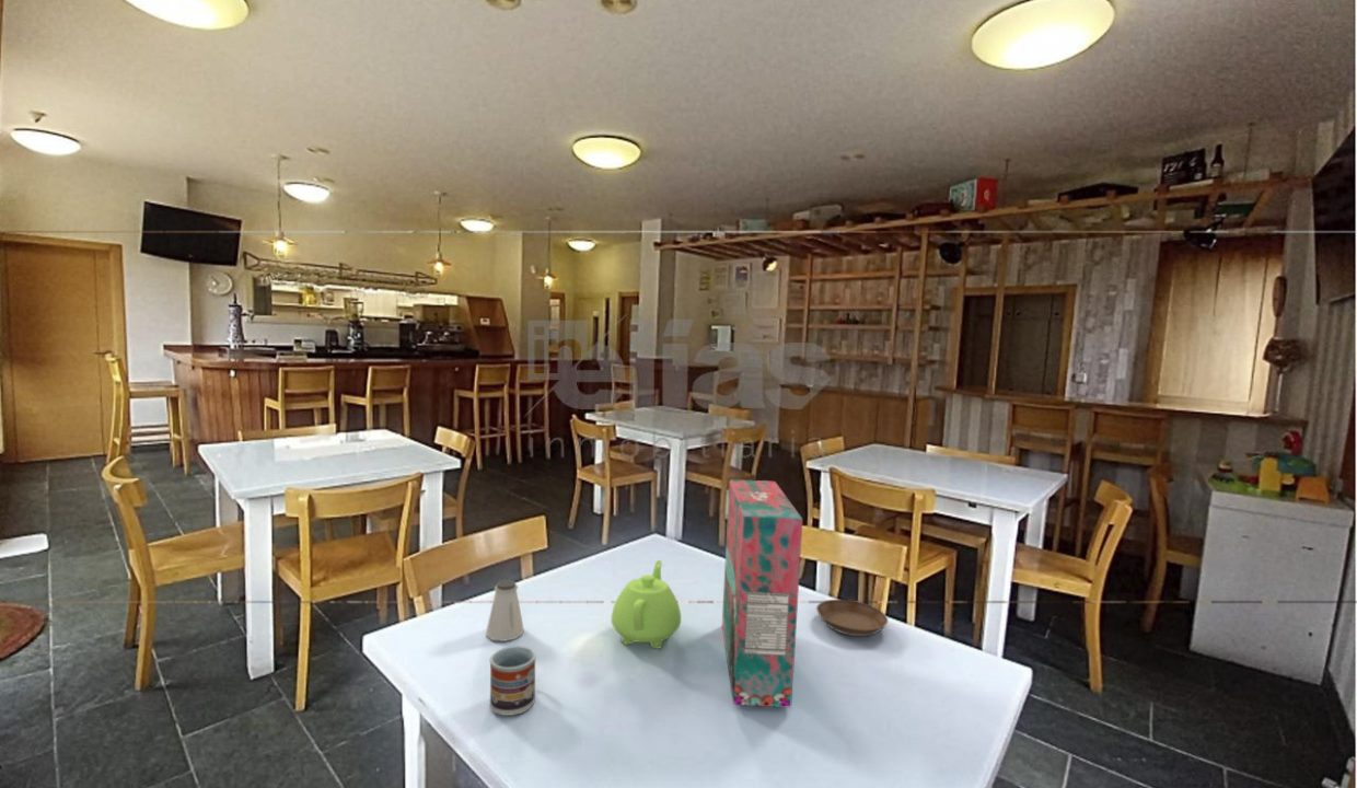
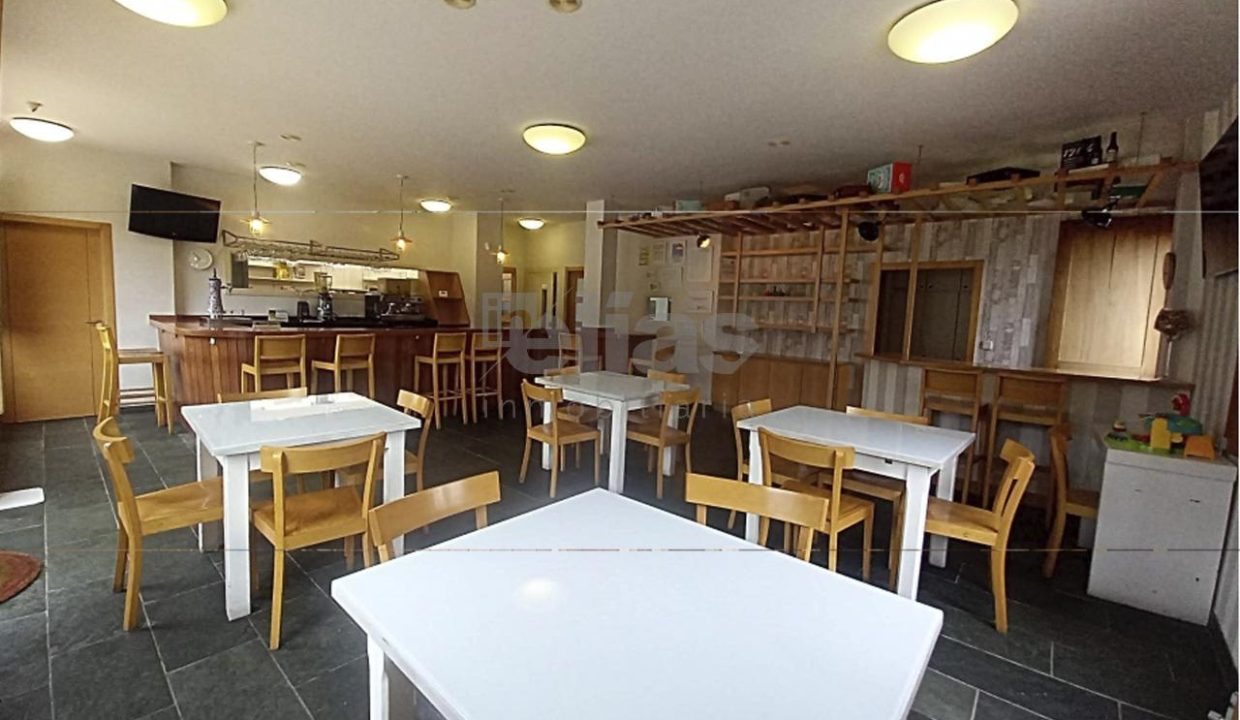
- cereal box (756, 580)
- cup (517, 675)
- saucer (850, 618)
- teapot (647, 604)
- saltshaker (506, 607)
